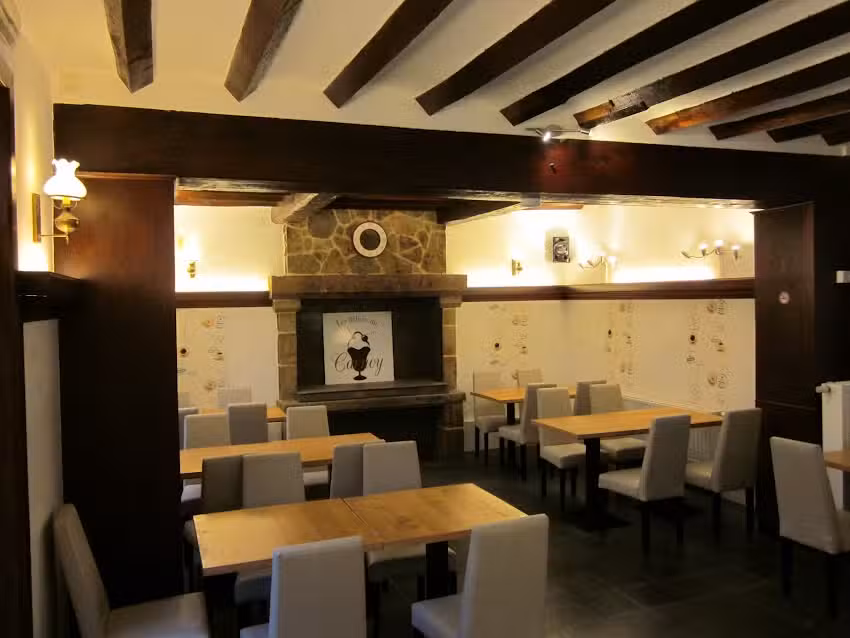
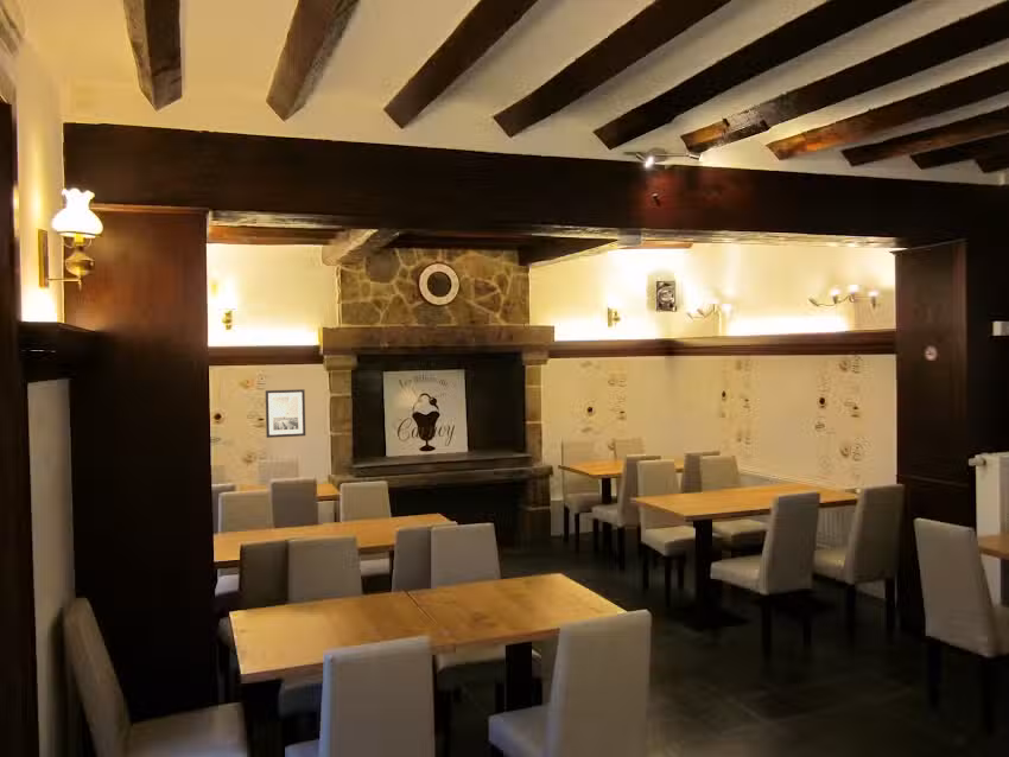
+ wall art (285, 413)
